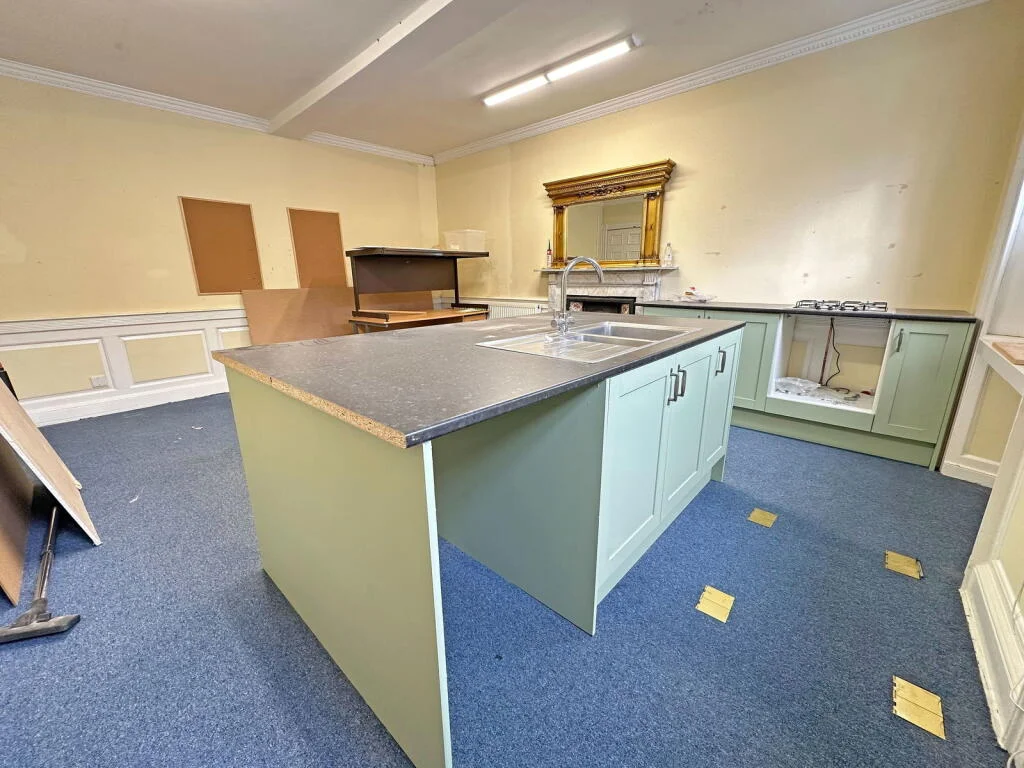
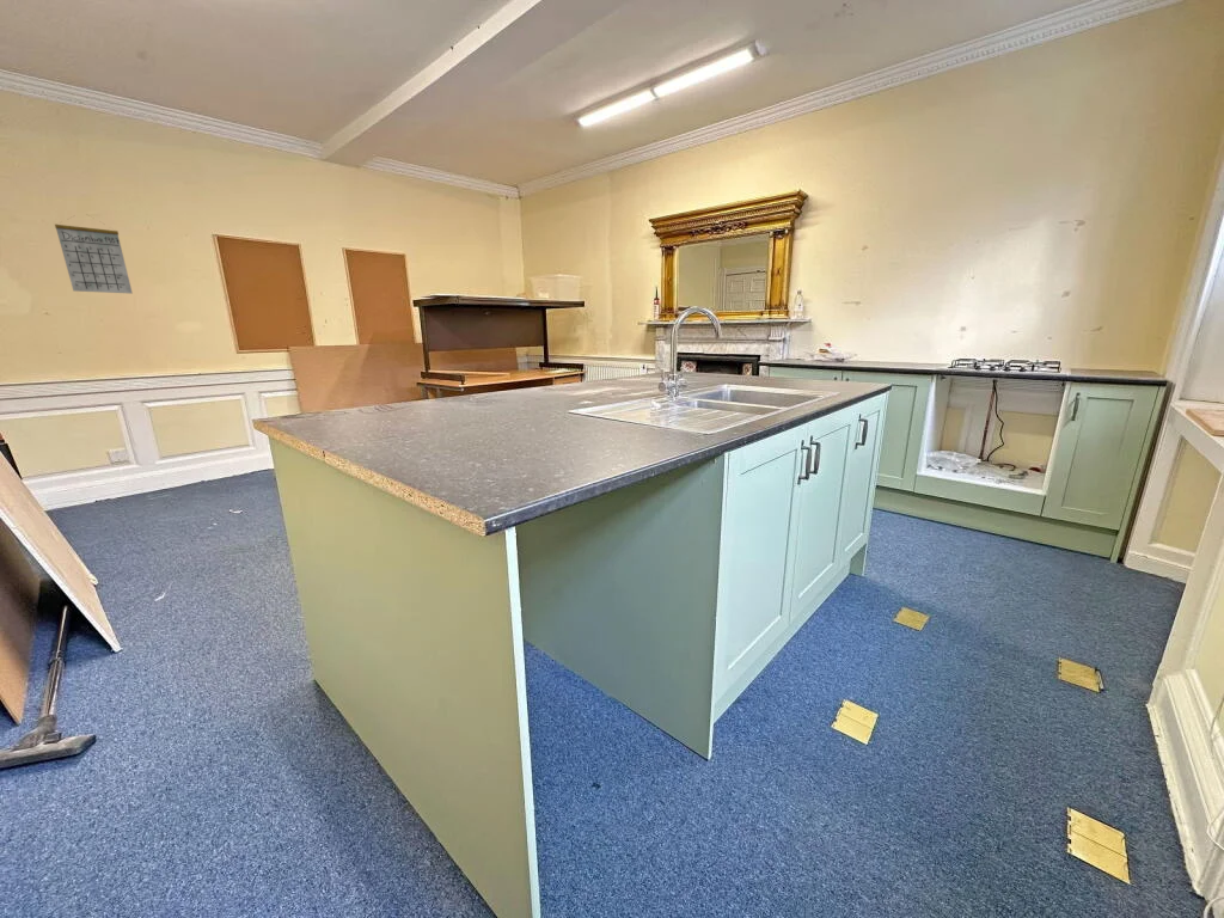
+ calendar (93, 252)
